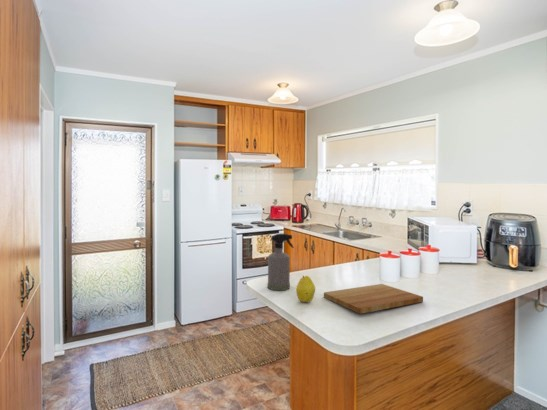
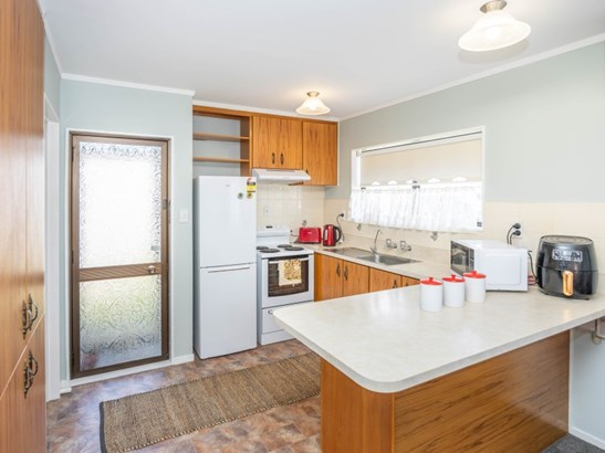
- cutting board (372, 296)
- fruit (305, 288)
- spray bottle (280, 260)
